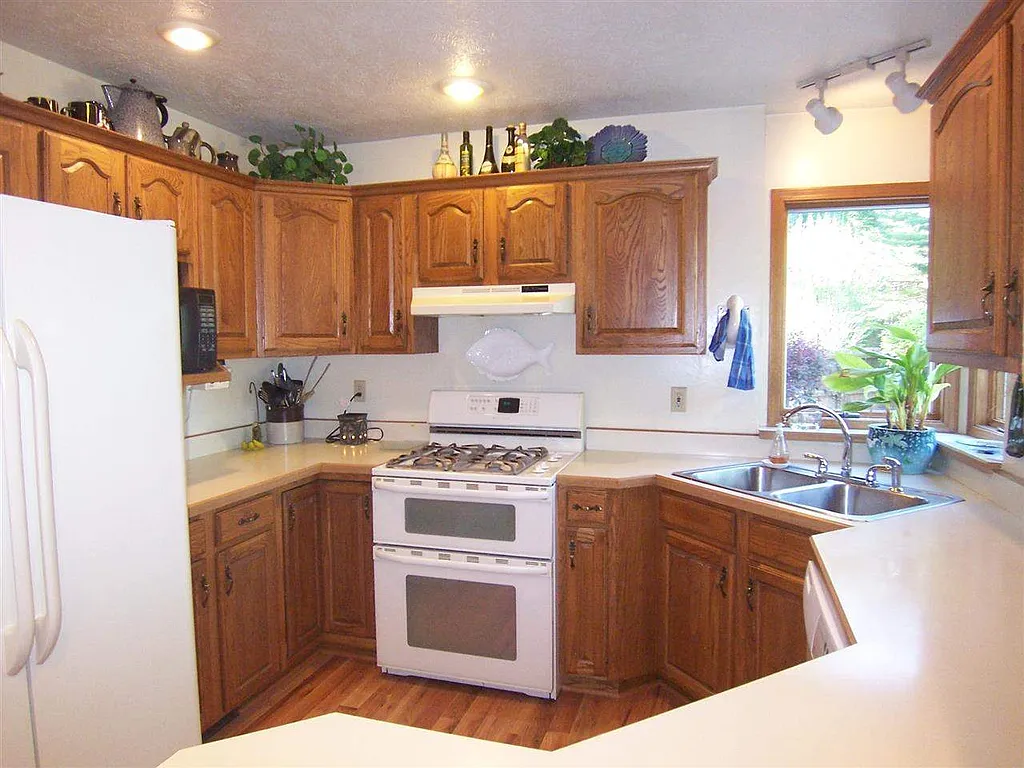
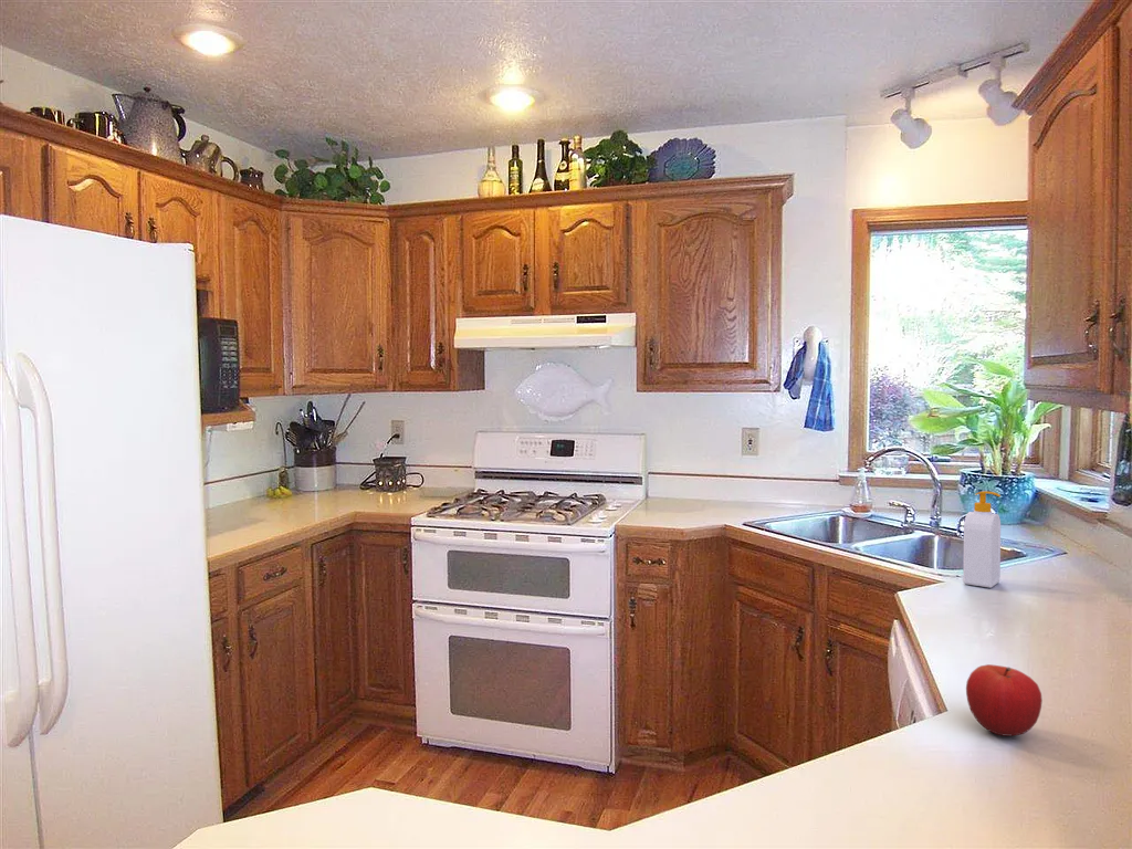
+ fruit (1002, 698)
+ soap bottle (984, 537)
